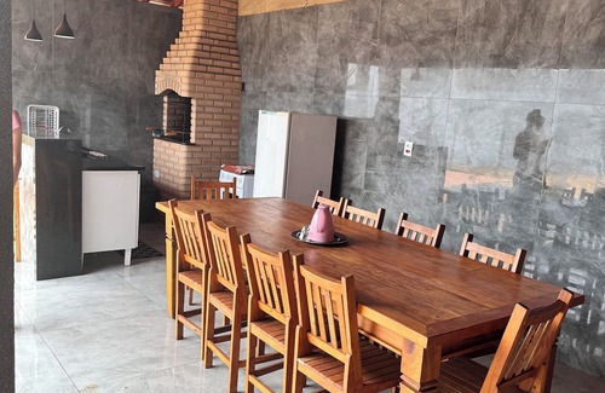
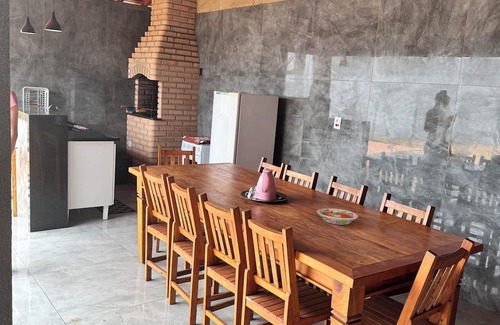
+ bowl (336, 217)
